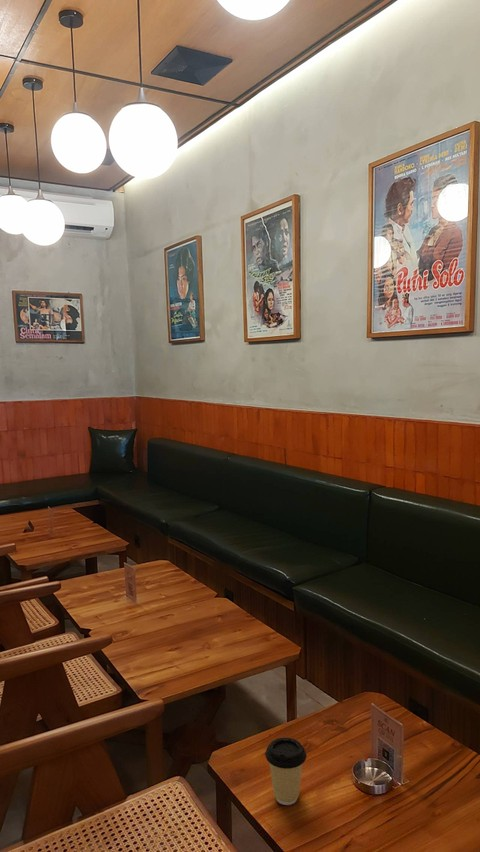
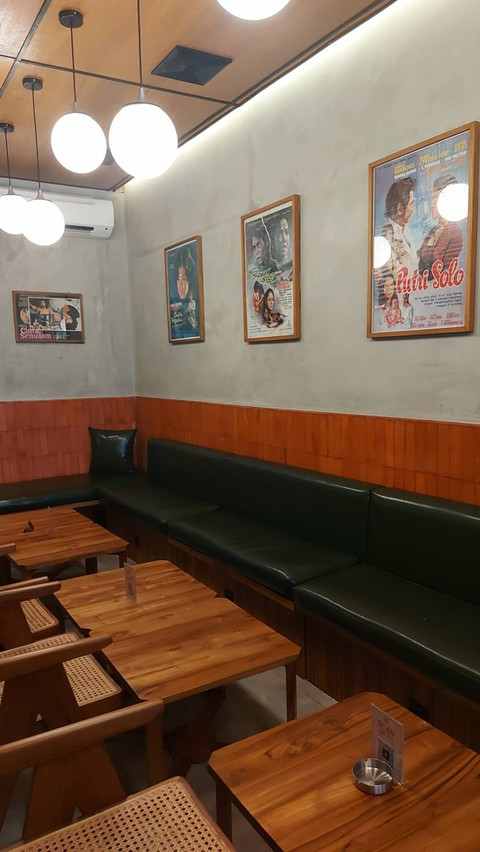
- coffee cup (286, 771)
